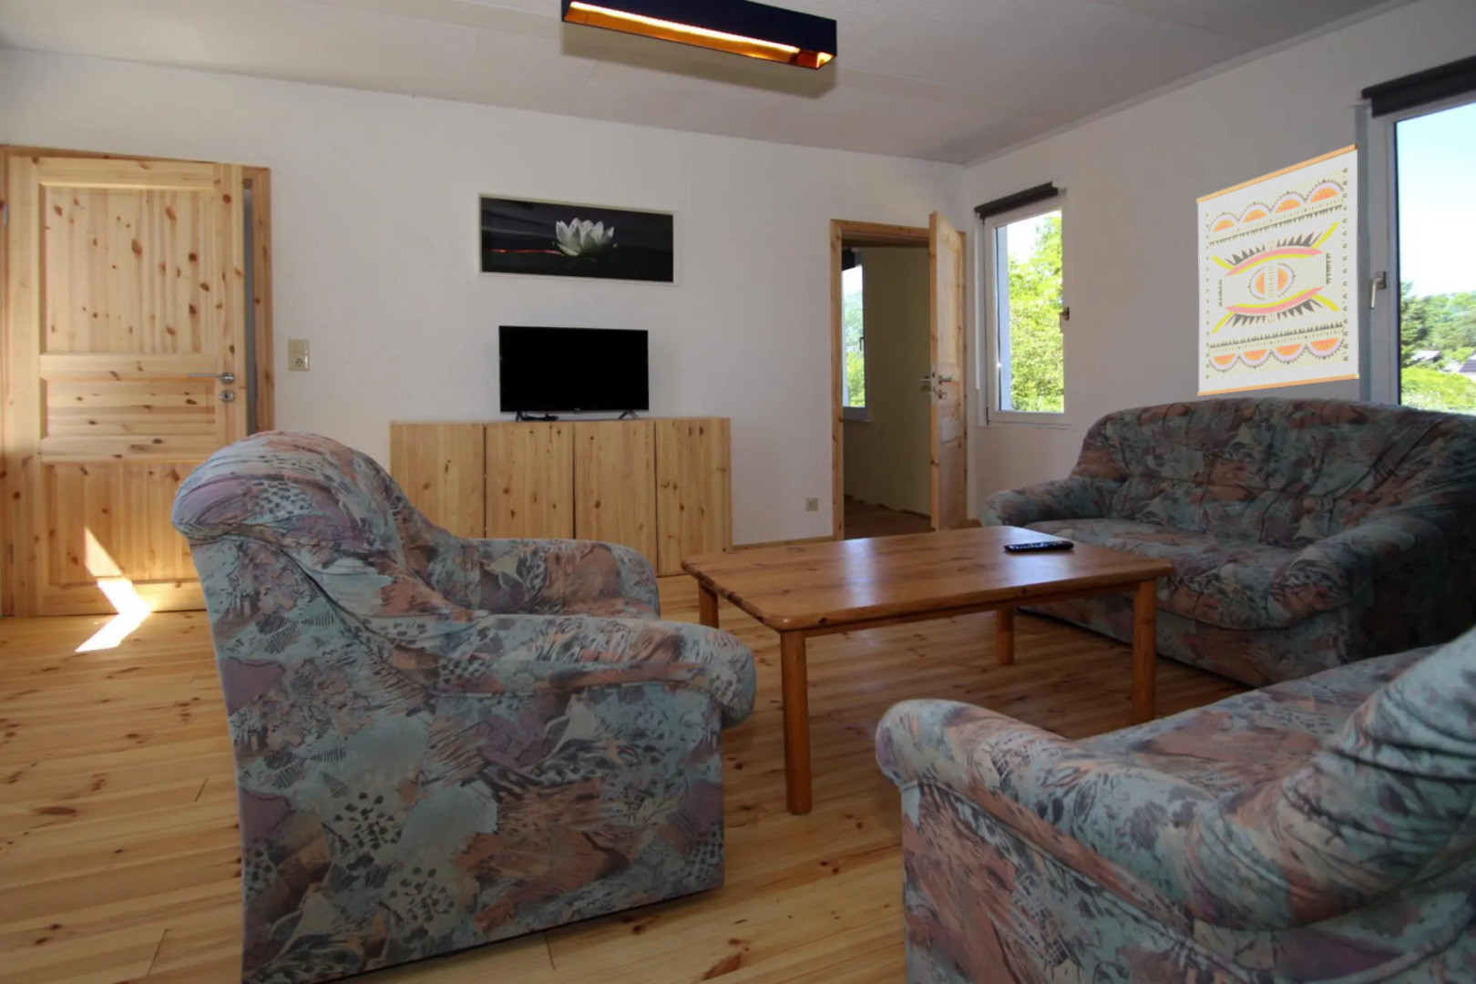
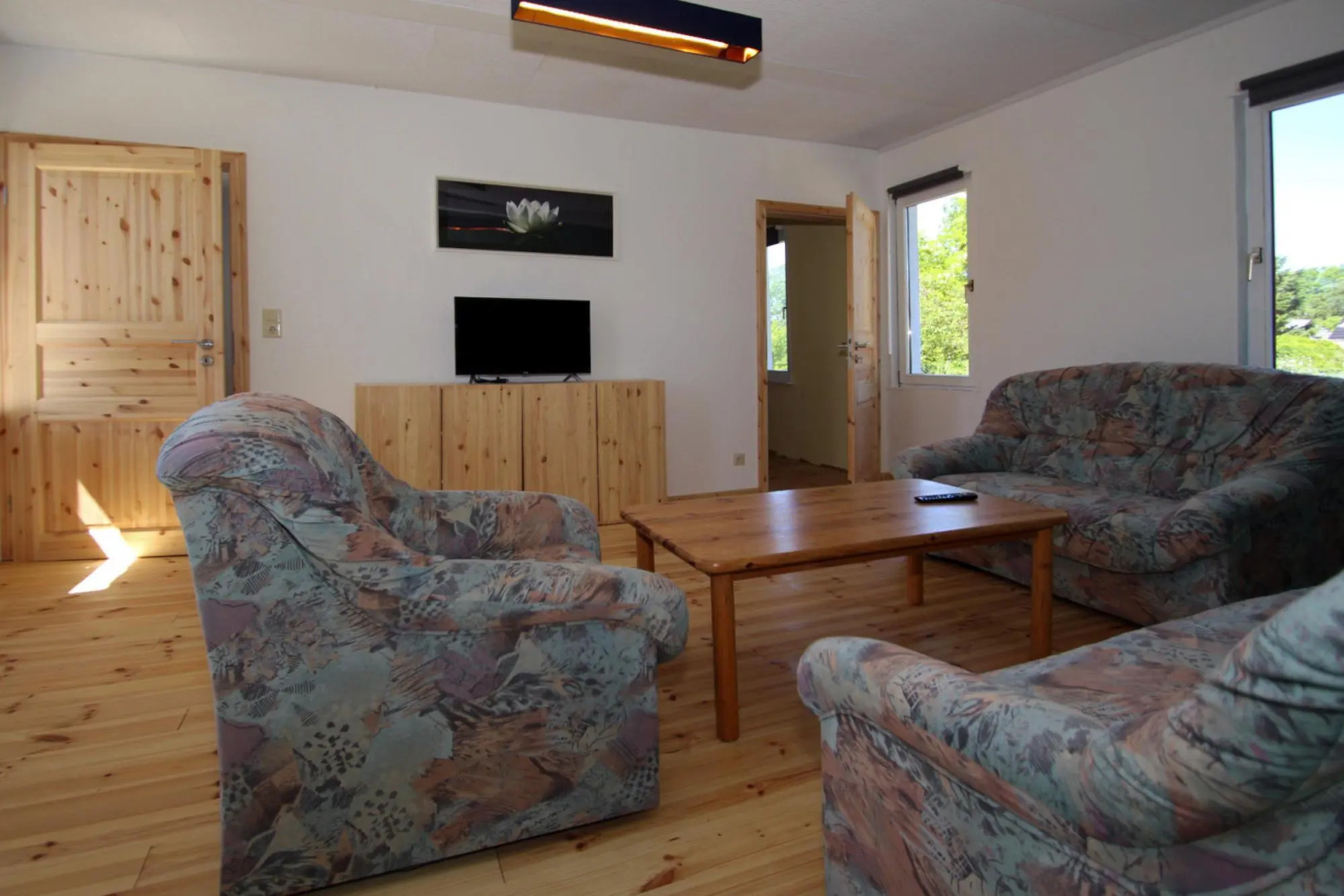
- wall art (1271, 281)
